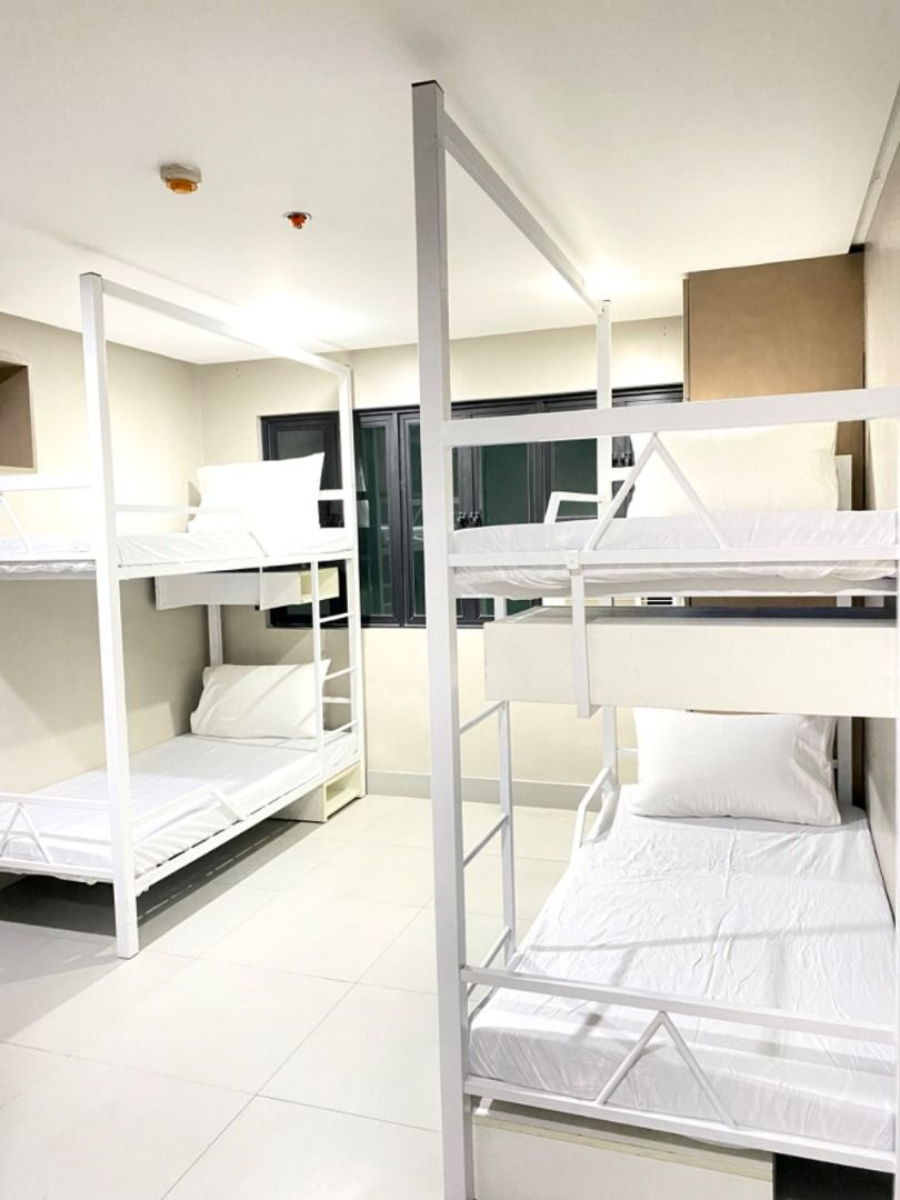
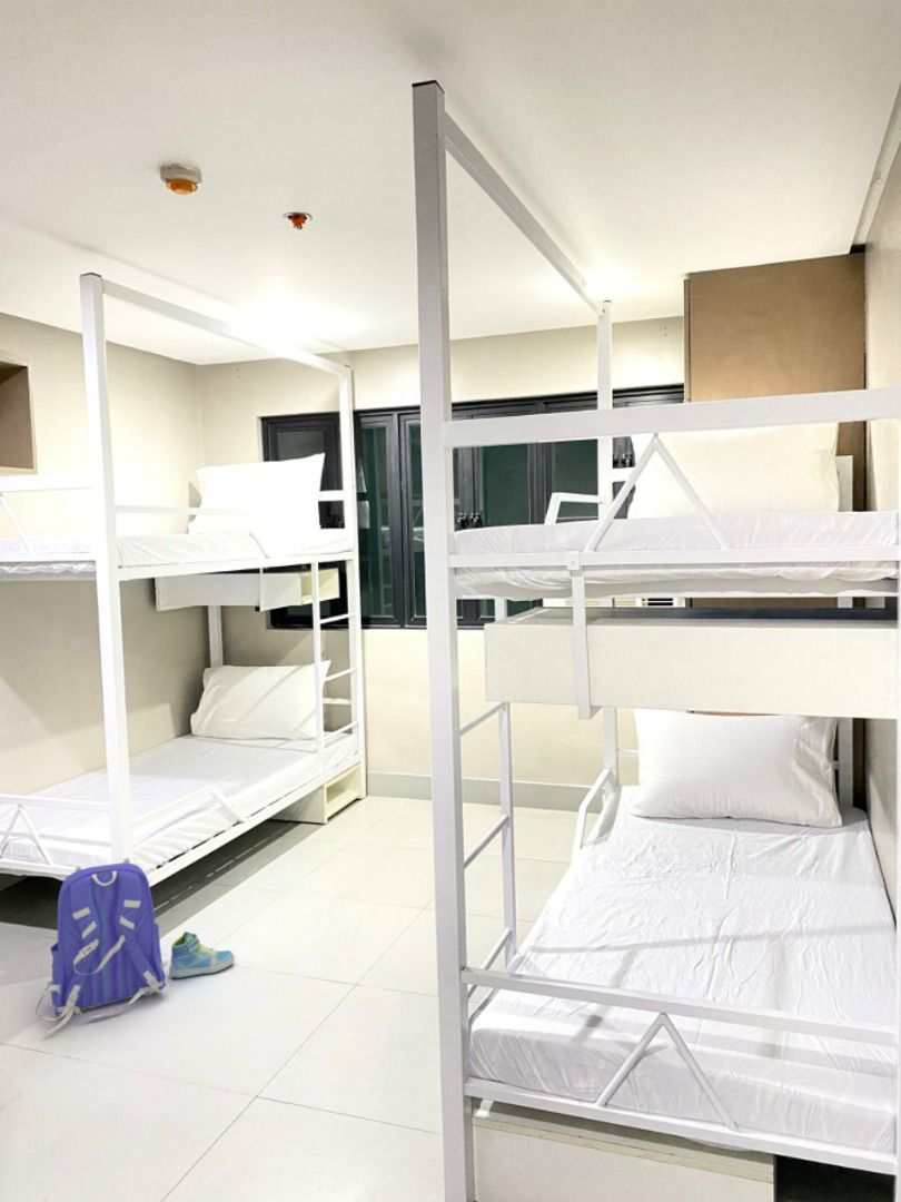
+ sneaker (201, 949)
+ backpack (101, 928)
